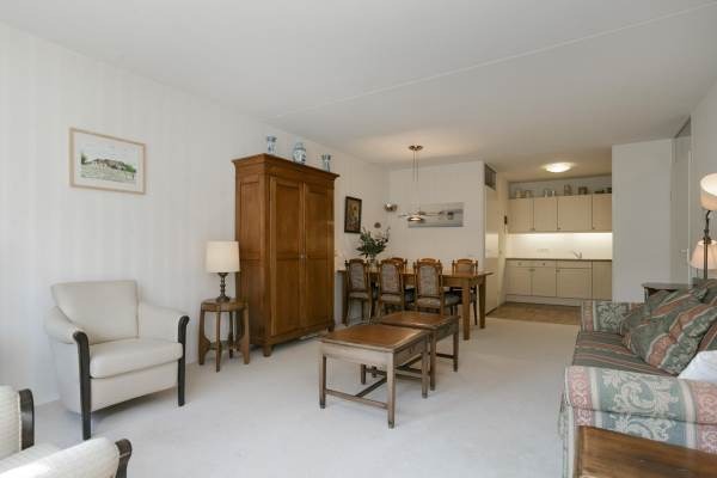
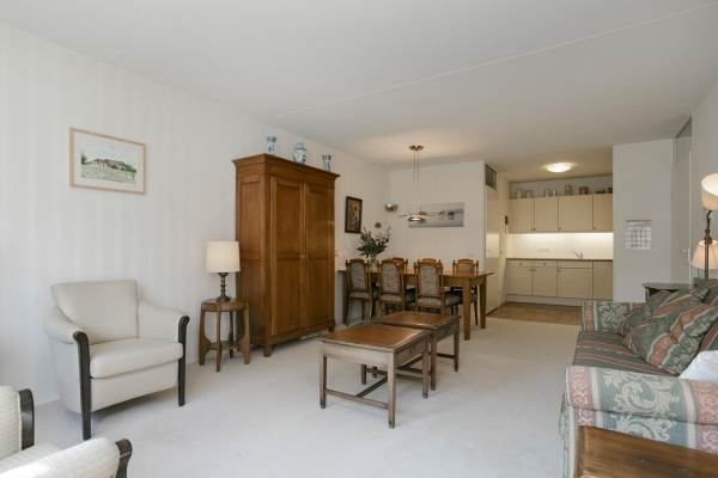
+ calendar (638, 231)
